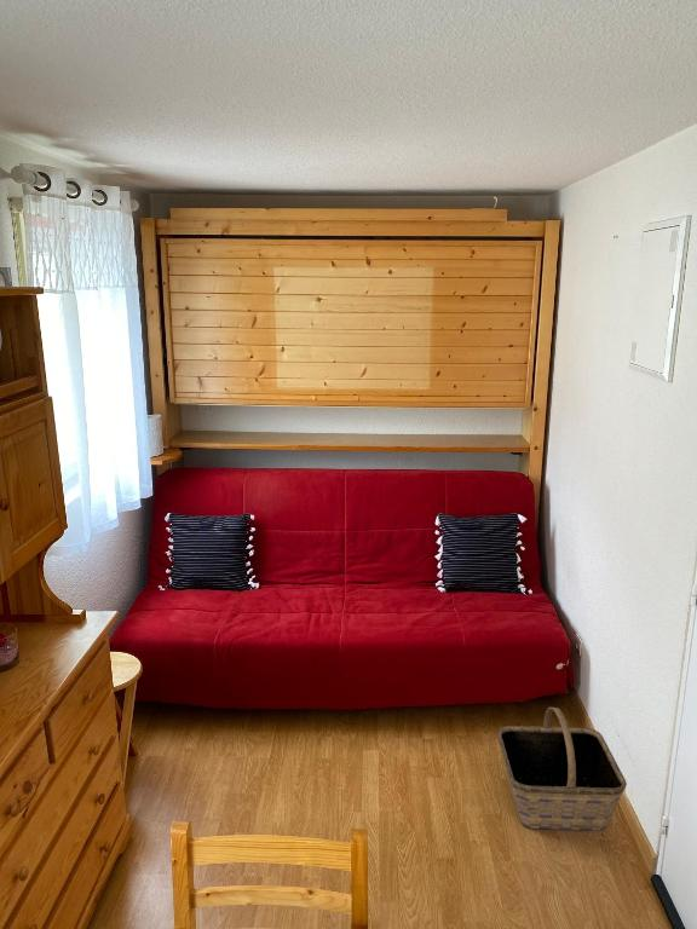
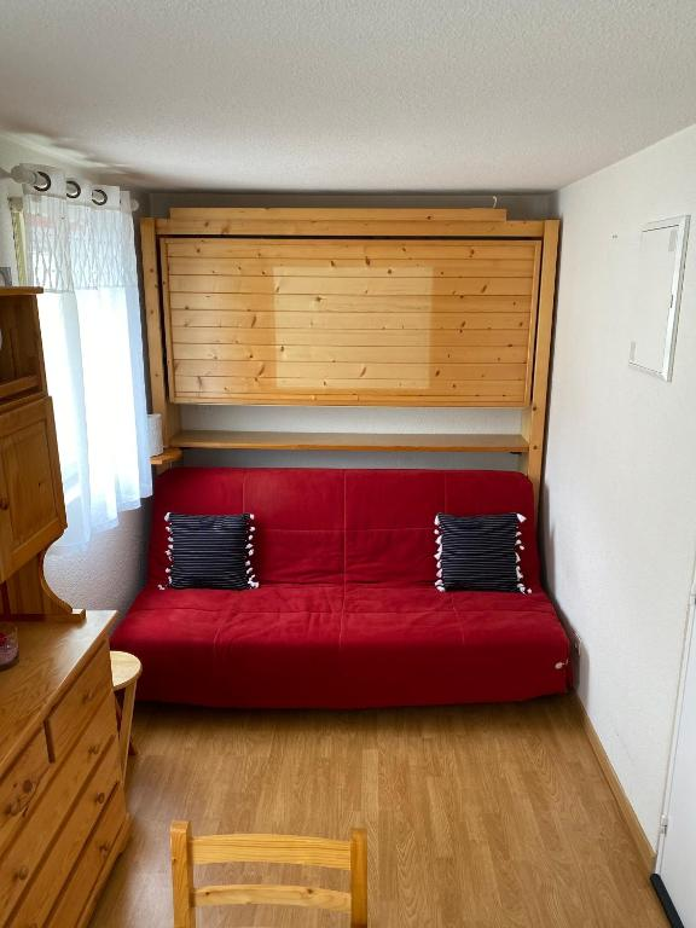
- basket (558, 758)
